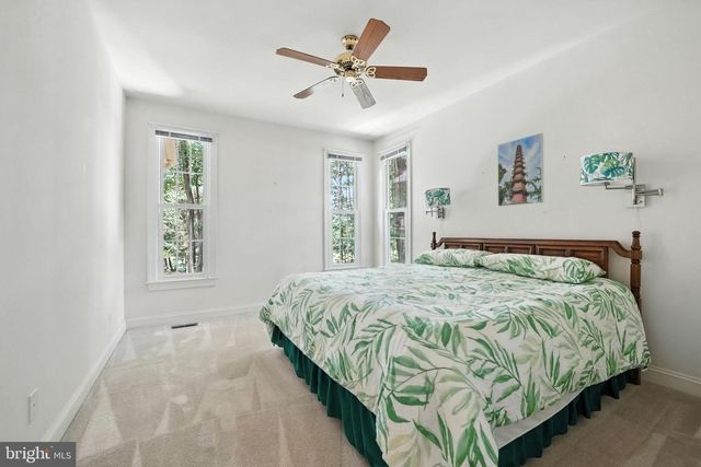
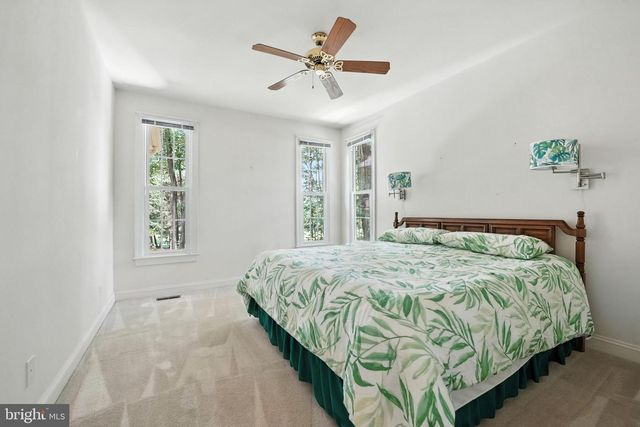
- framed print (519, 172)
